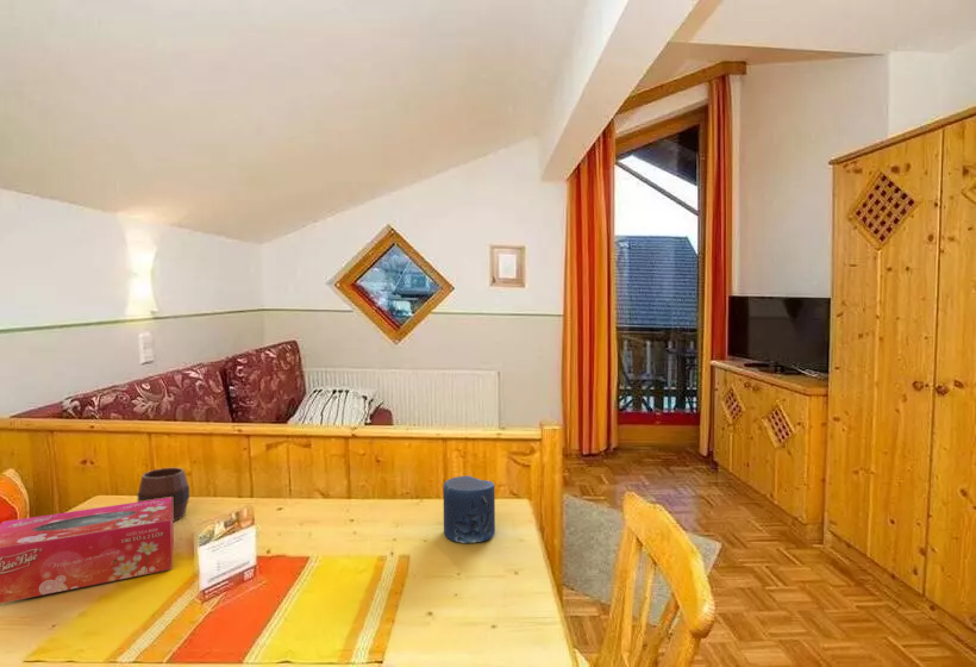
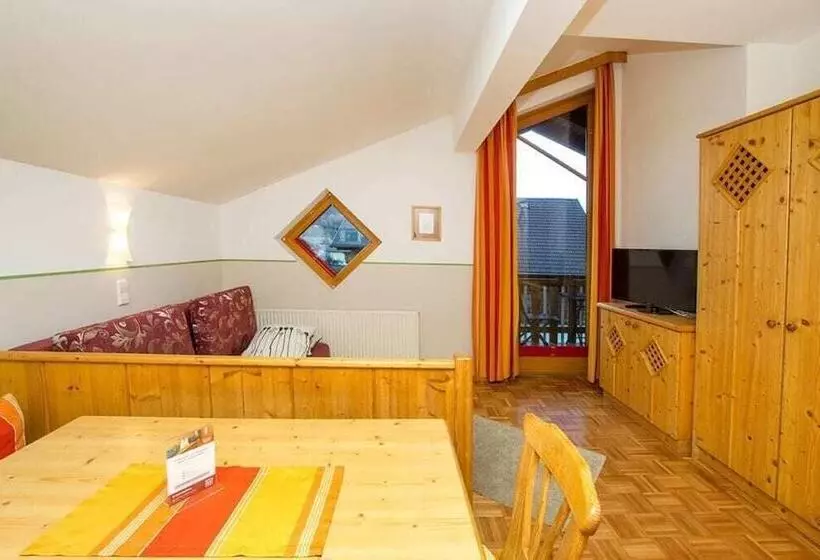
- candle (469, 507)
- cup (163, 494)
- tissue box (87, 546)
